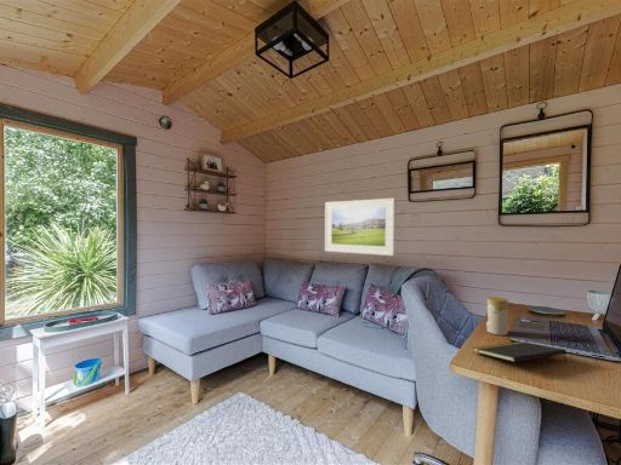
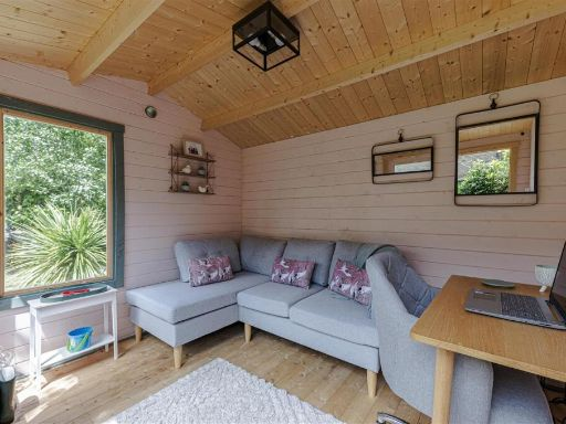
- candle (496, 315)
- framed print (357, 226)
- notepad (517, 350)
